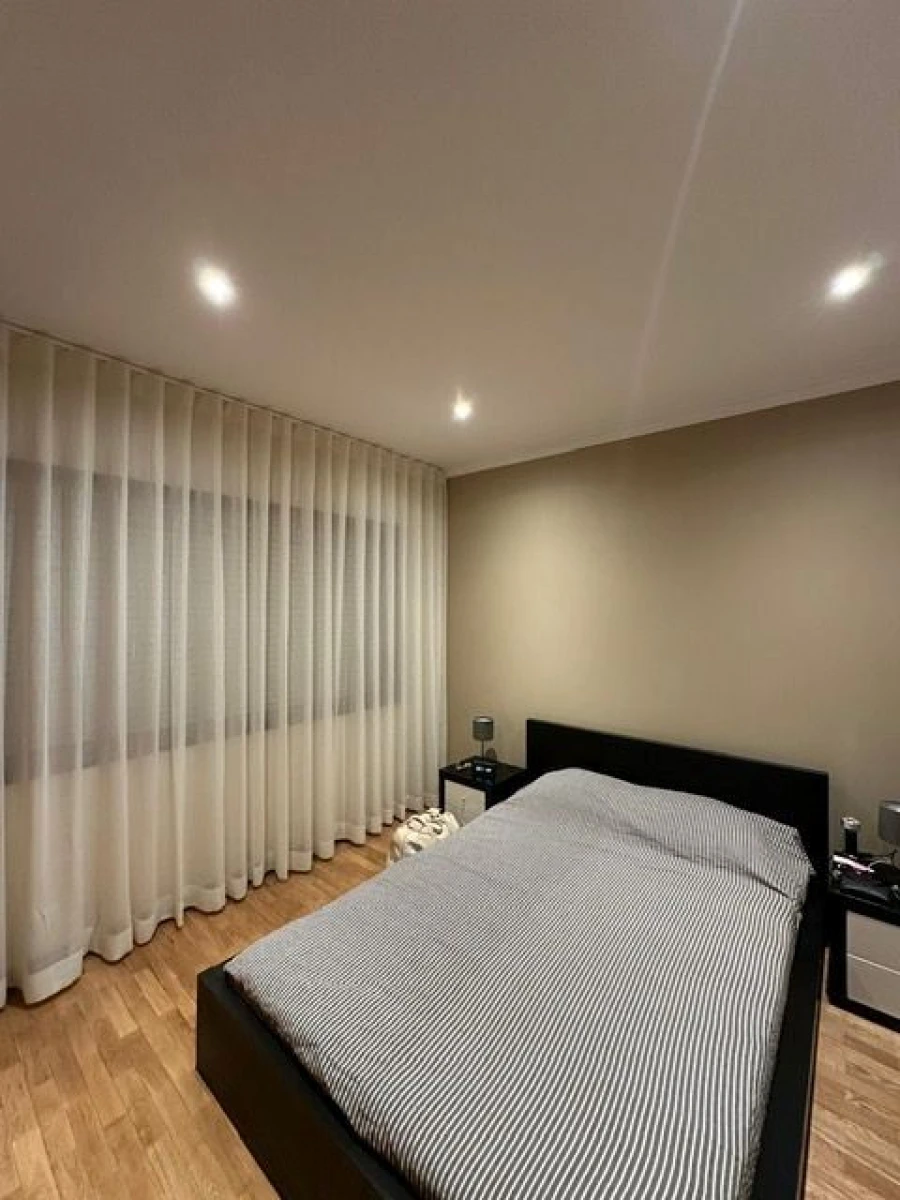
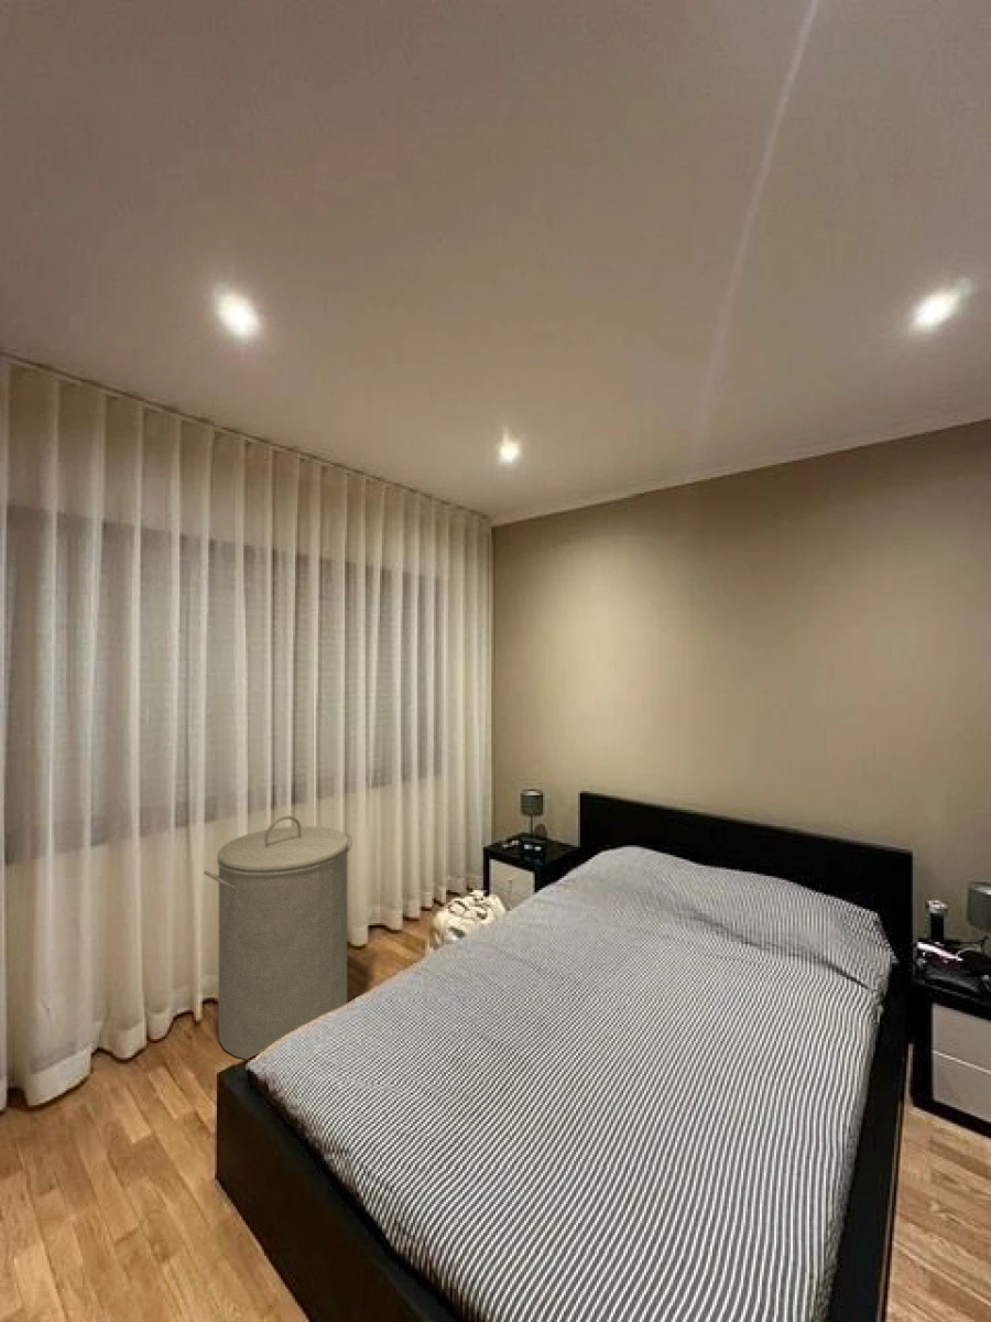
+ laundry hamper (285, 918)
